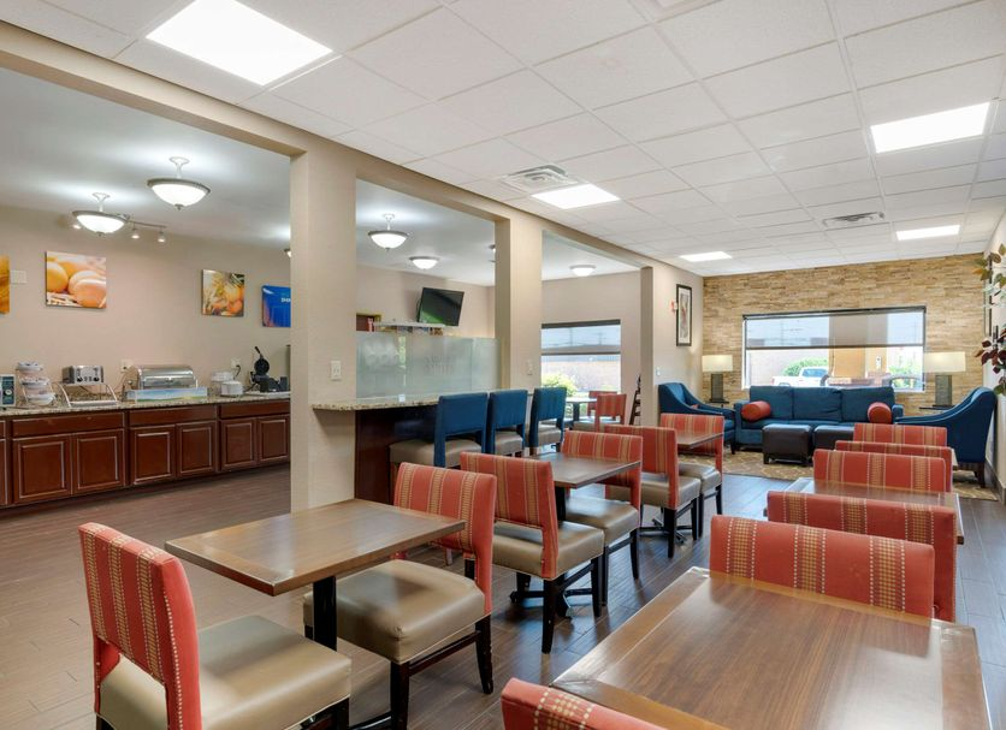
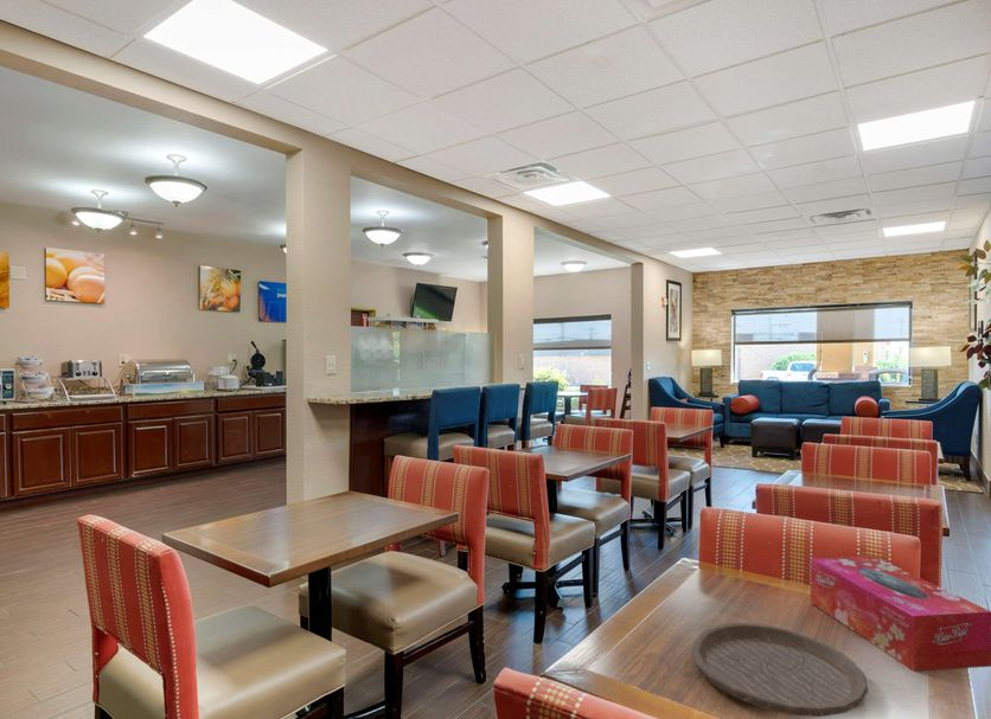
+ tissue box (890, 605)
+ plate (774, 666)
